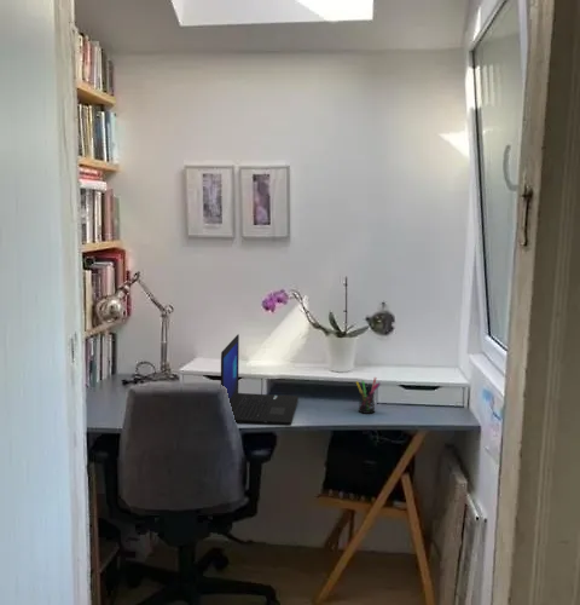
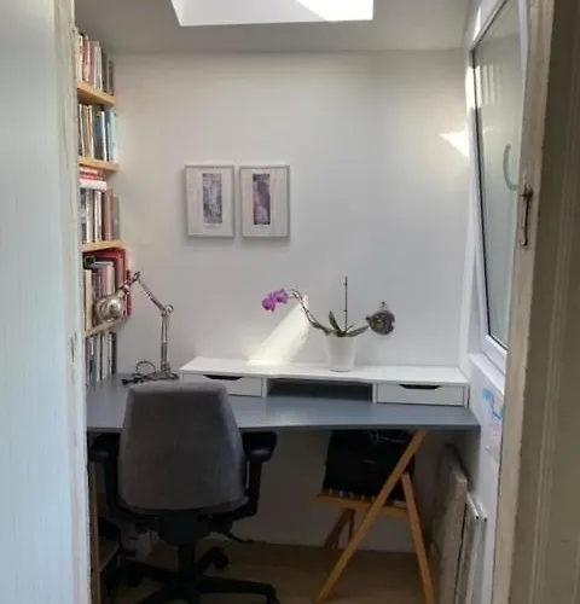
- pen holder (366, 394)
- laptop (261, 394)
